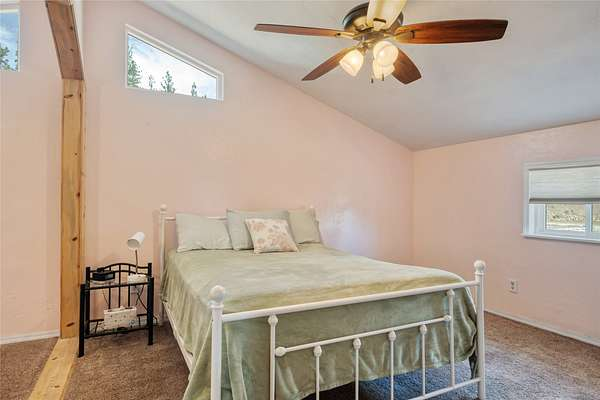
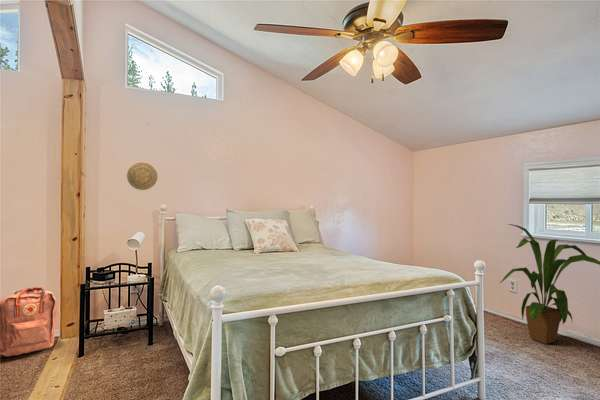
+ backpack (26, 317)
+ decorative plate (142, 176)
+ house plant (553, 285)
